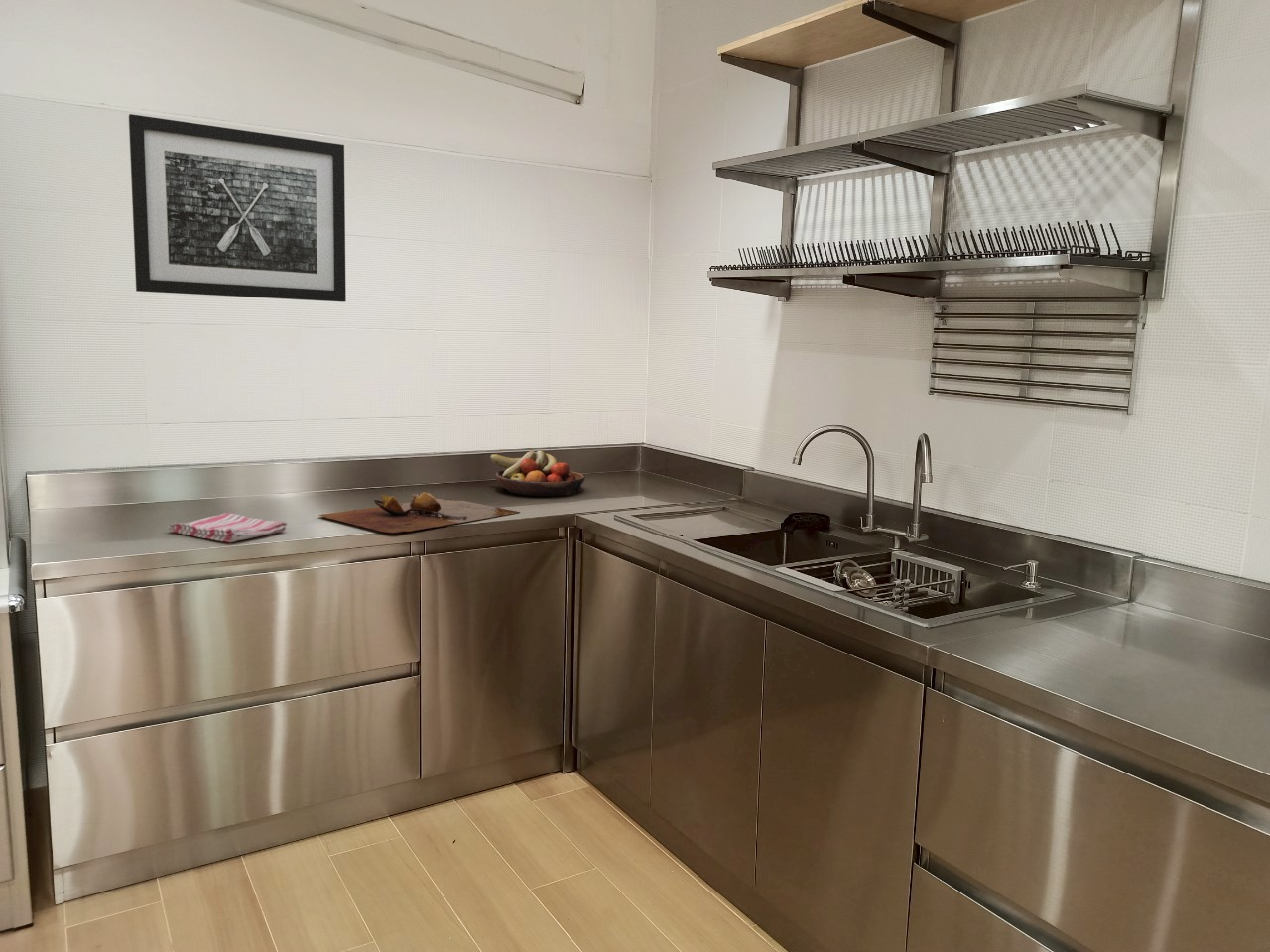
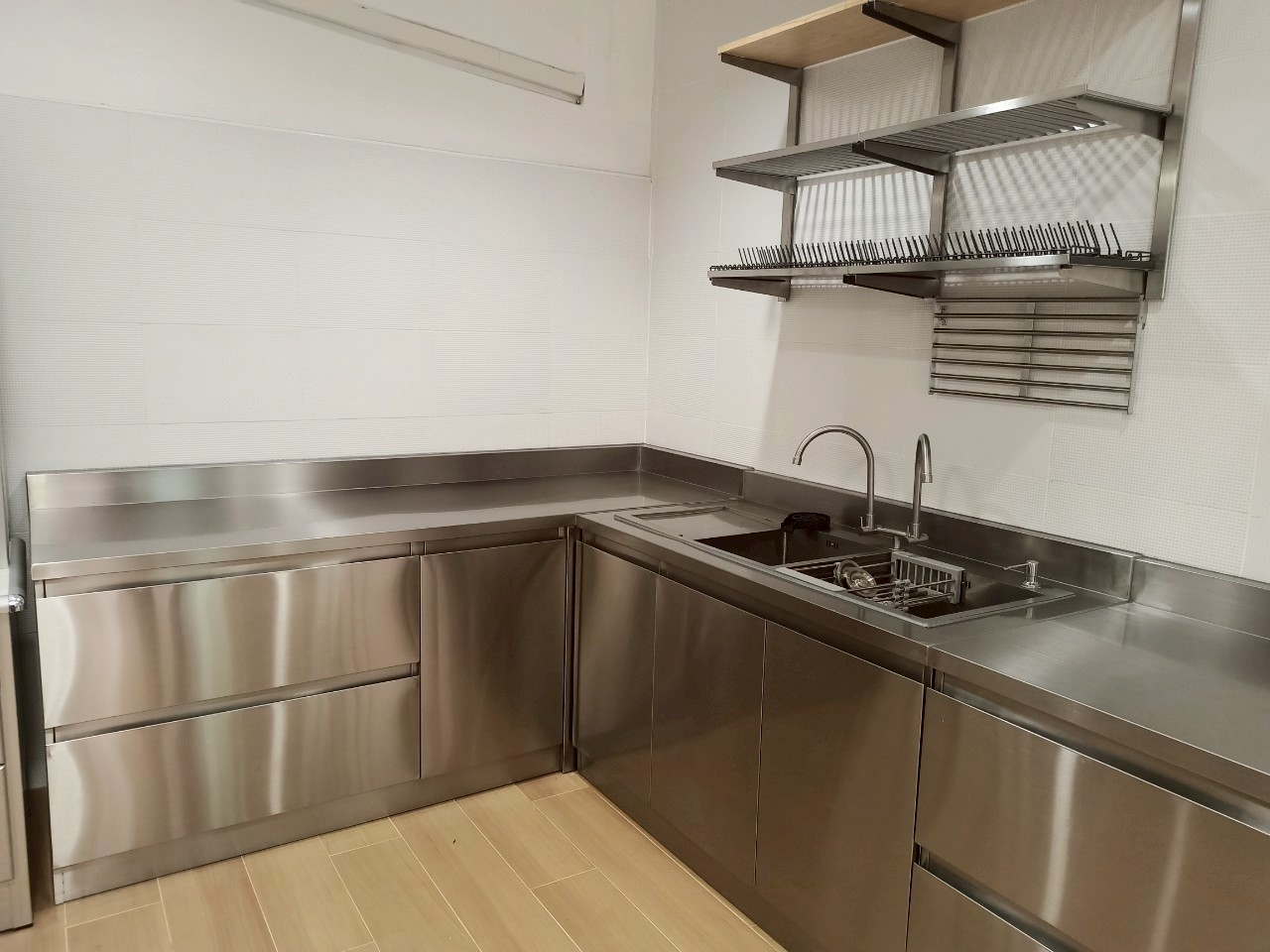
- fruit bowl (539, 471)
- wall art (244, 214)
- dish towel (228, 525)
- cutting board (422, 503)
